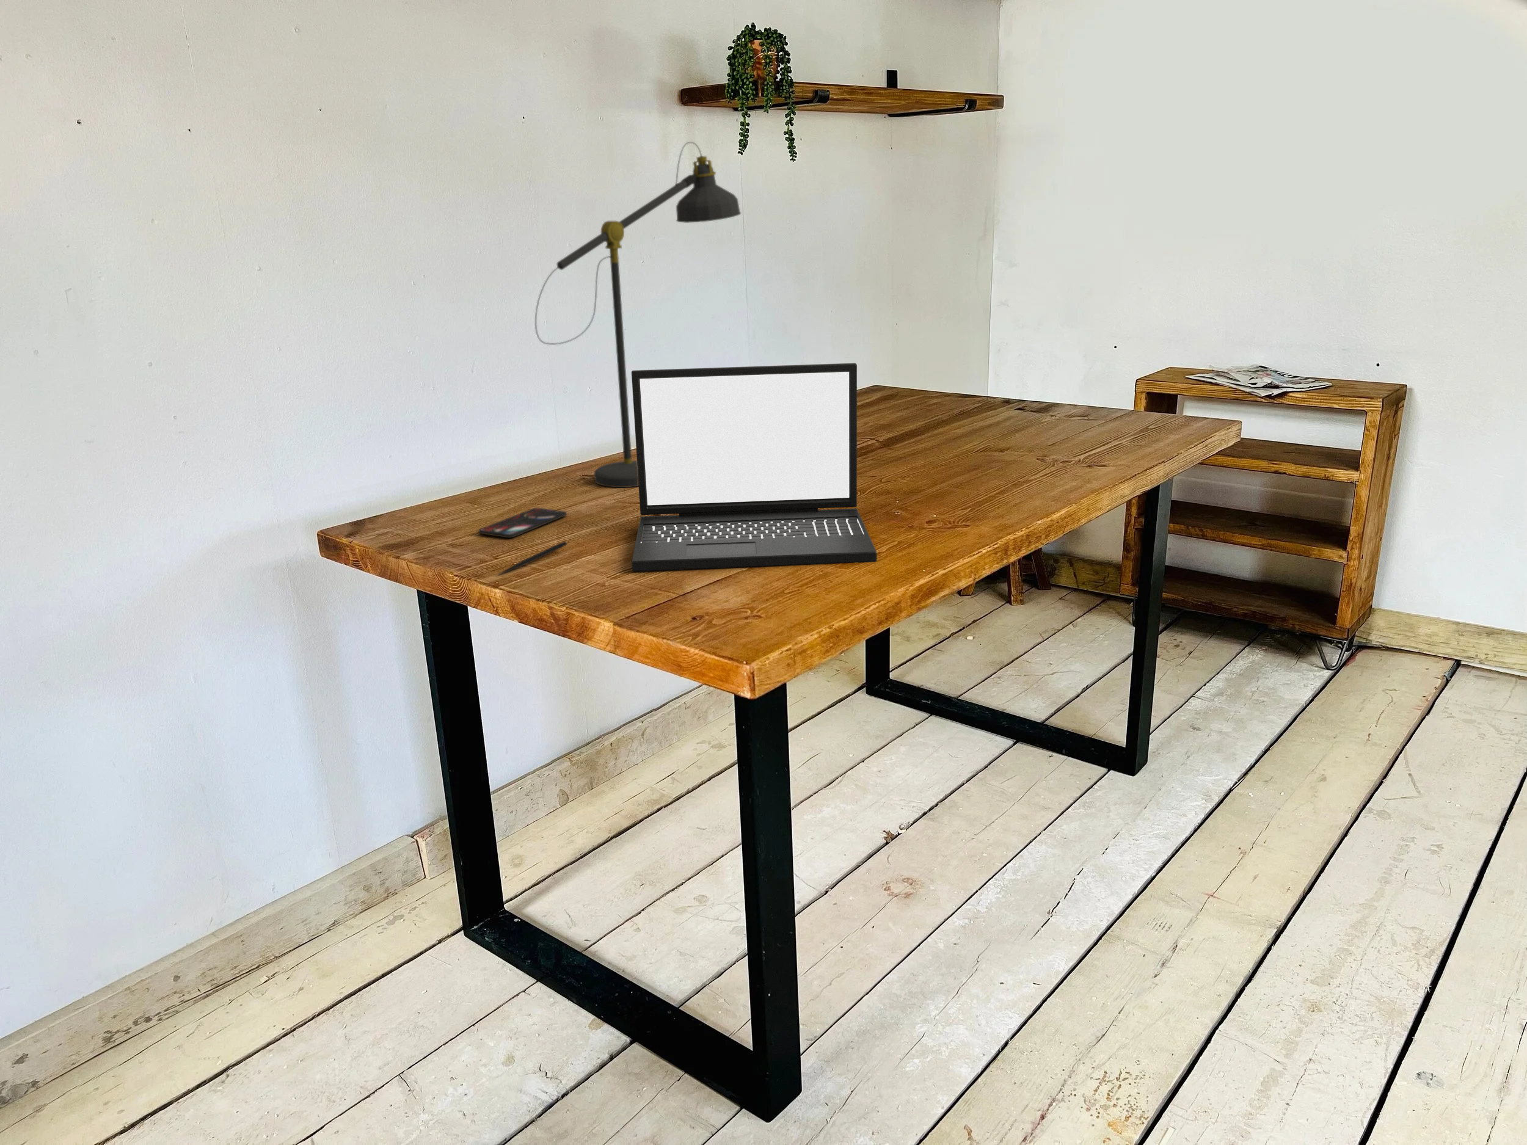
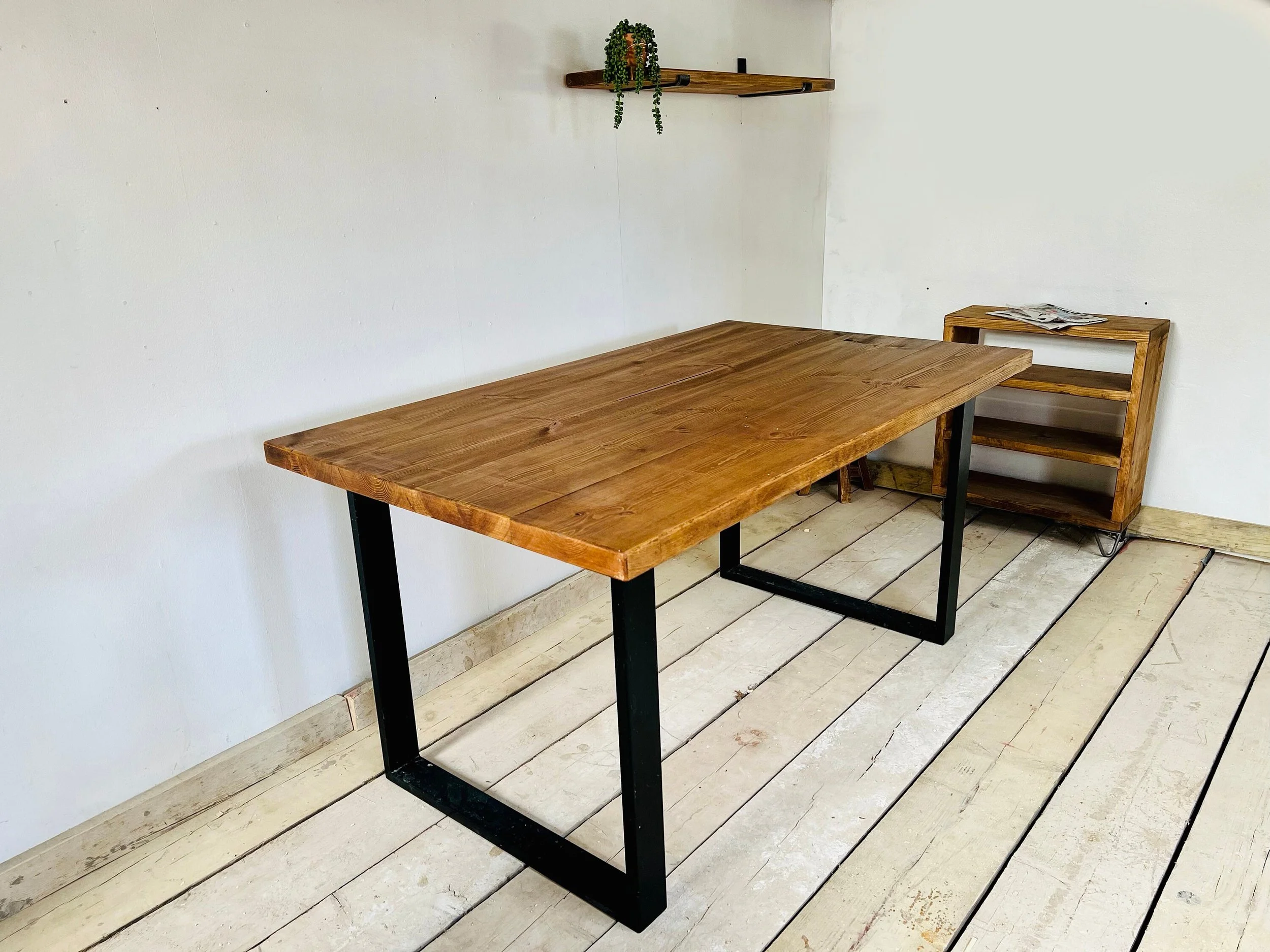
- laptop (749, 462)
- desk lamp (622, 314)
- smartphone (523, 522)
- pen (531, 558)
